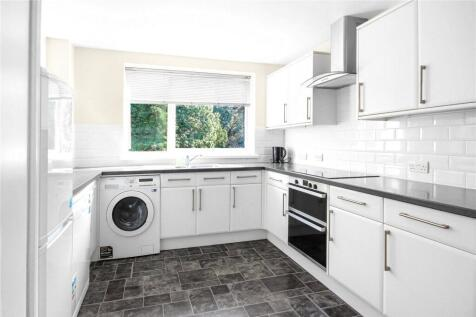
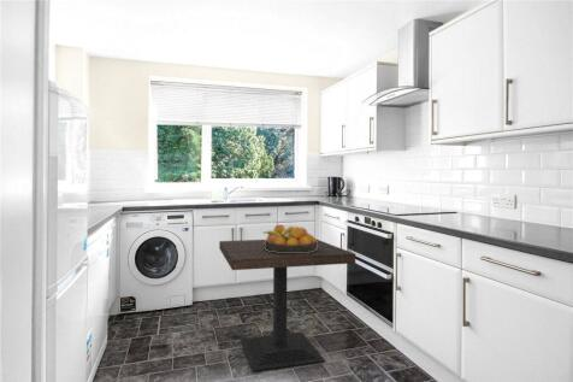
+ fruit bowl (290, 236)
+ side table (279, 298)
